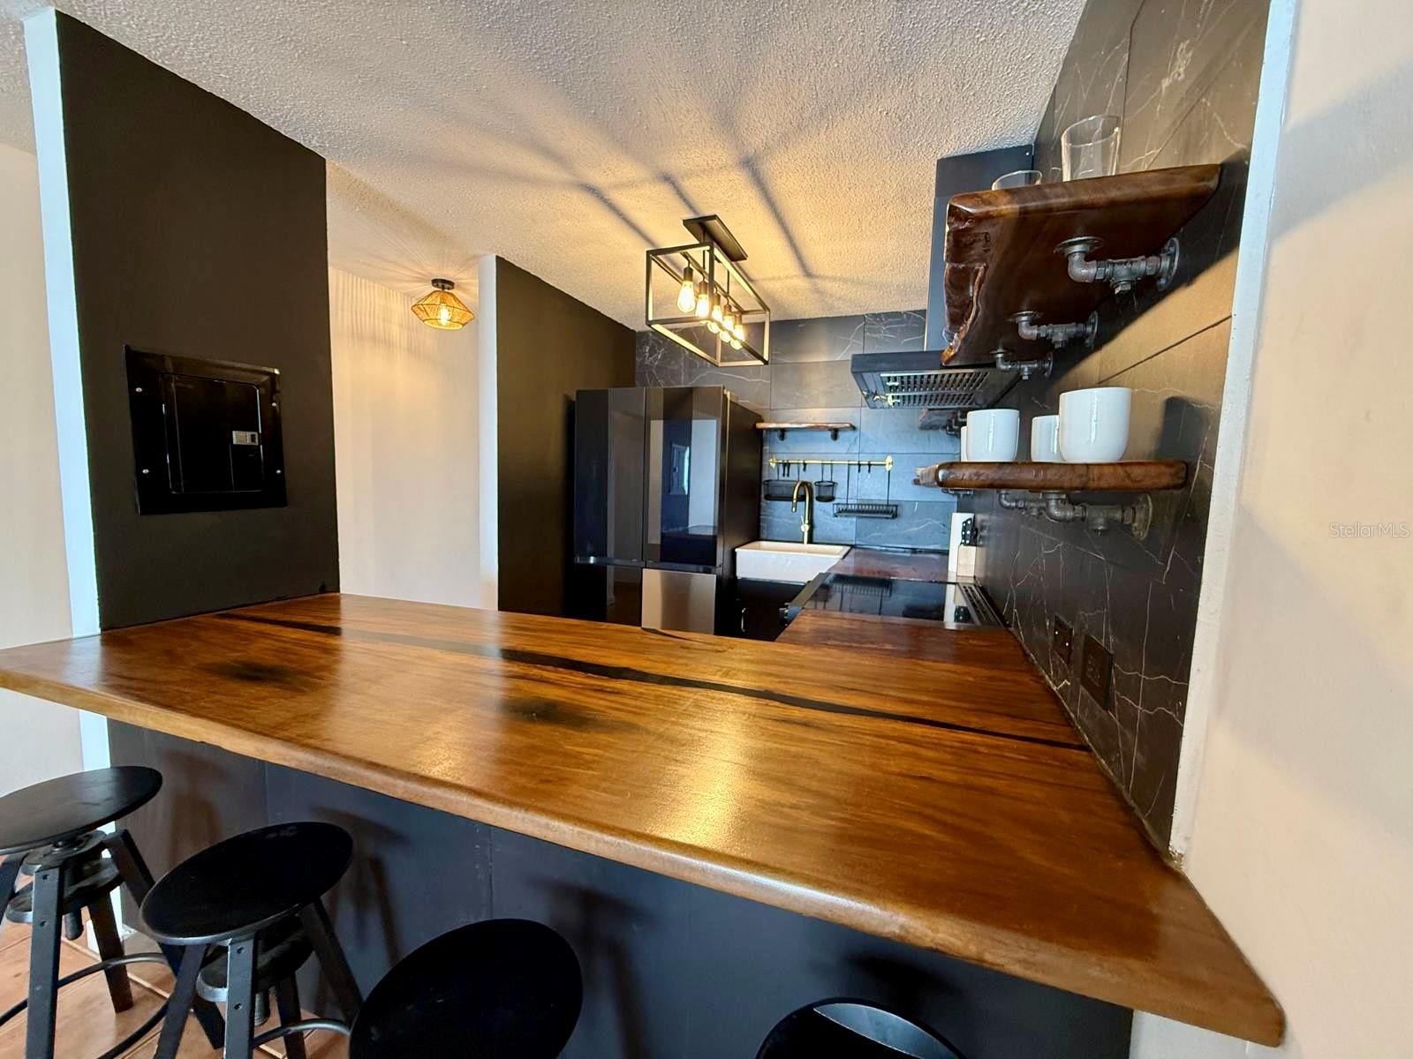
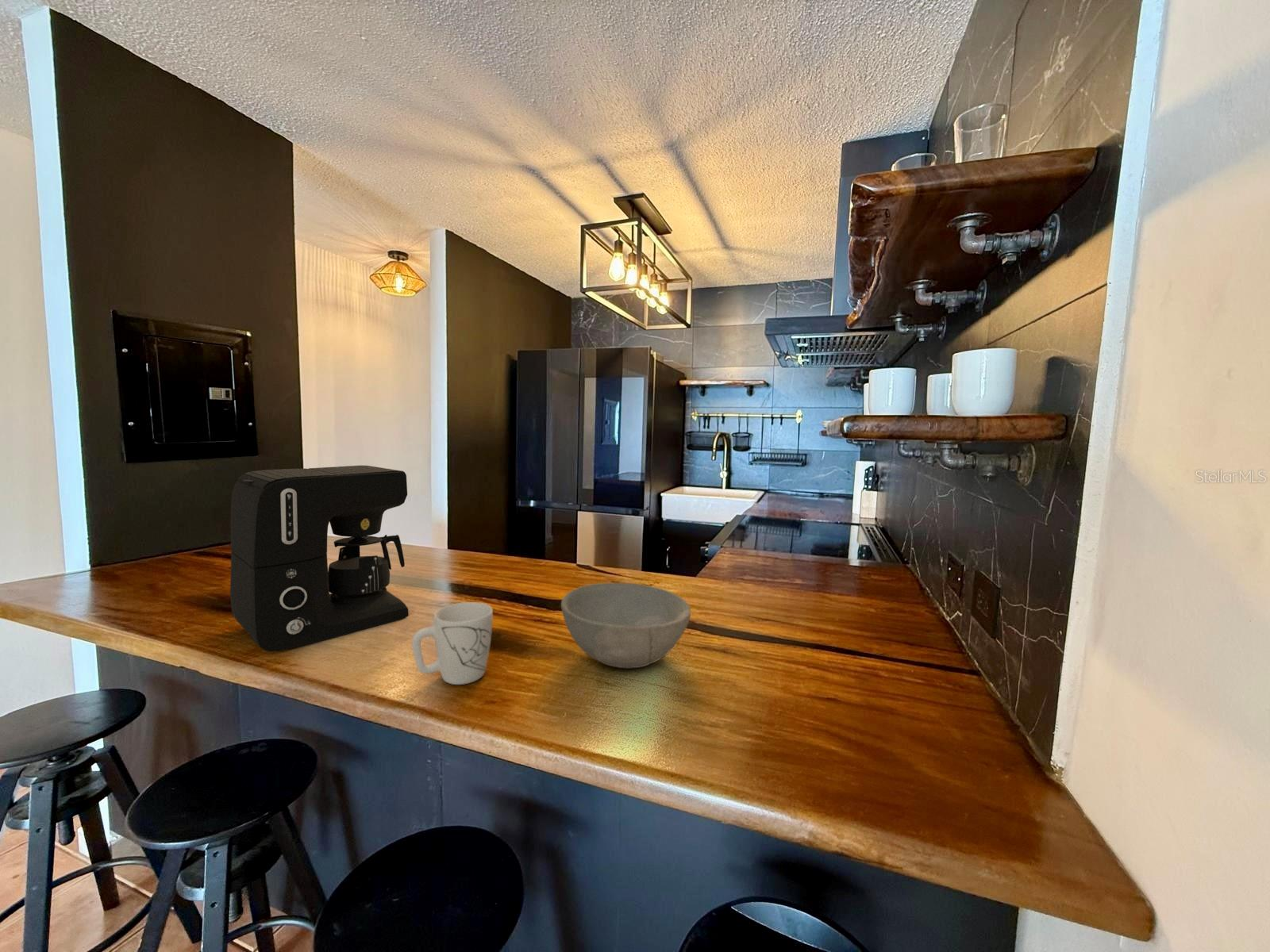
+ bowl (625, 629)
+ coffee maker (334, 545)
+ mug (453, 645)
